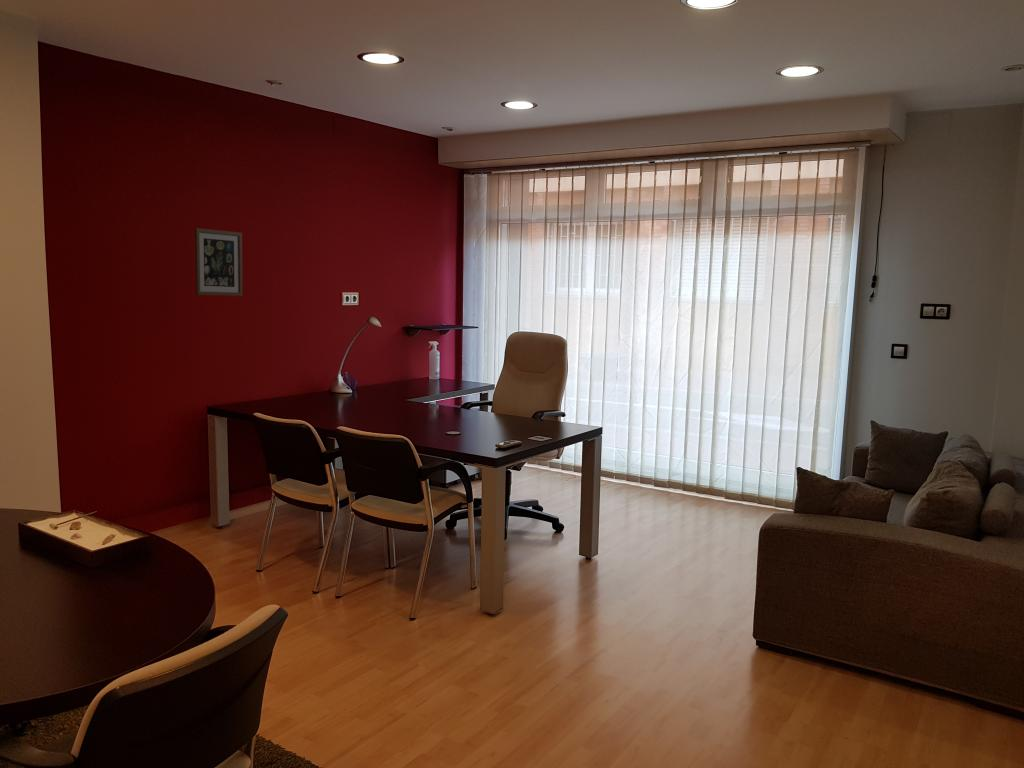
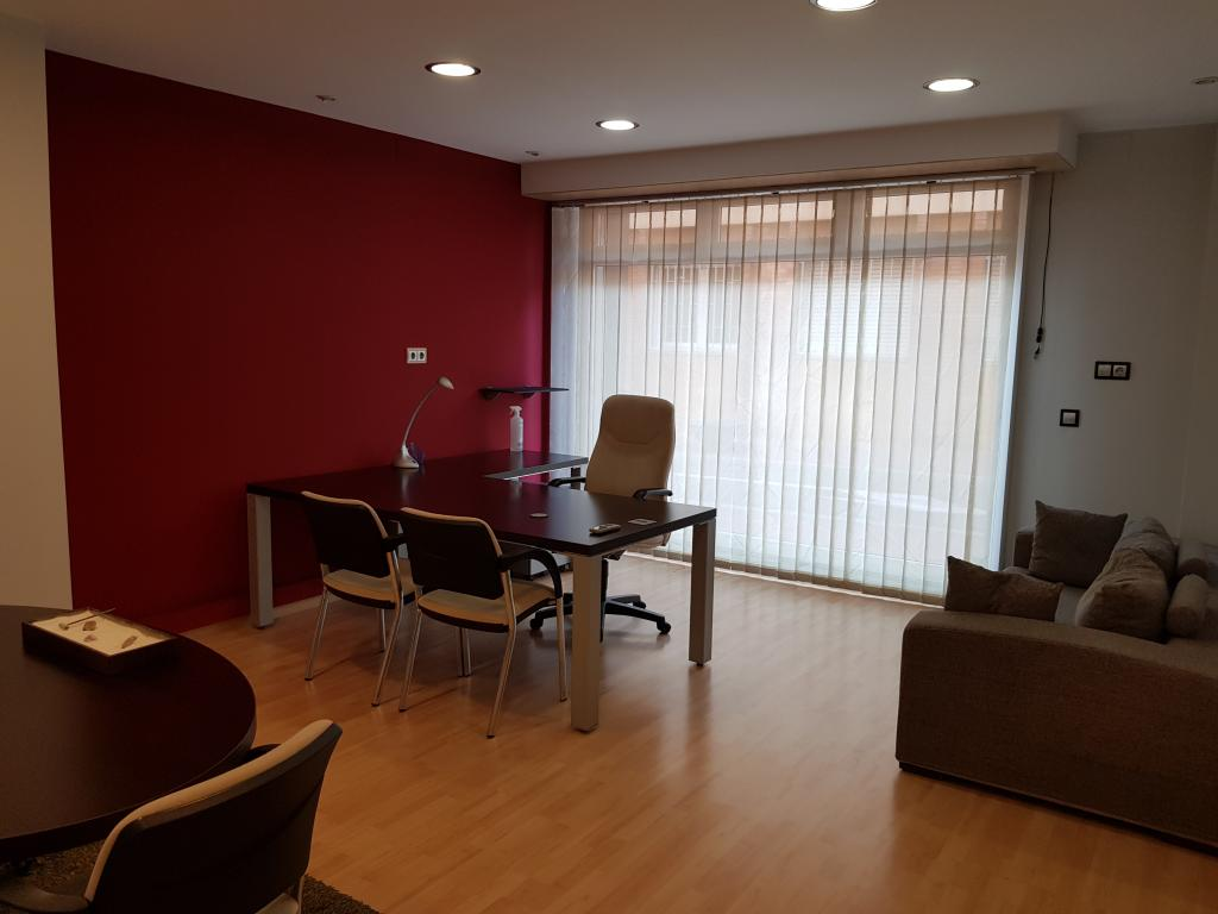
- wall art (219, 263)
